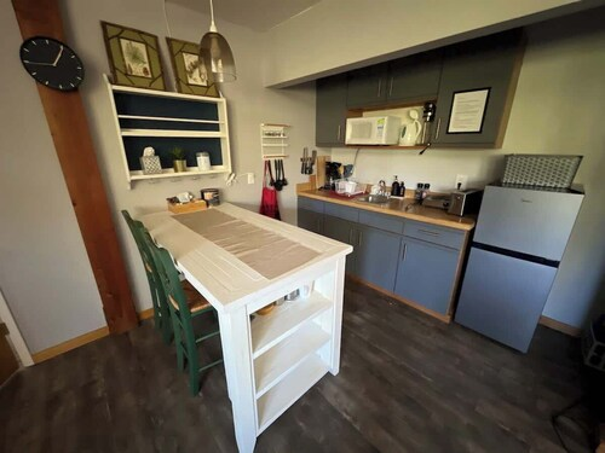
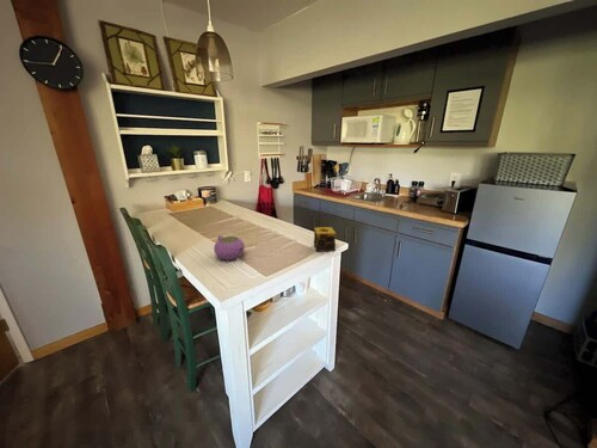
+ teapot (229, 248)
+ candle (324, 239)
